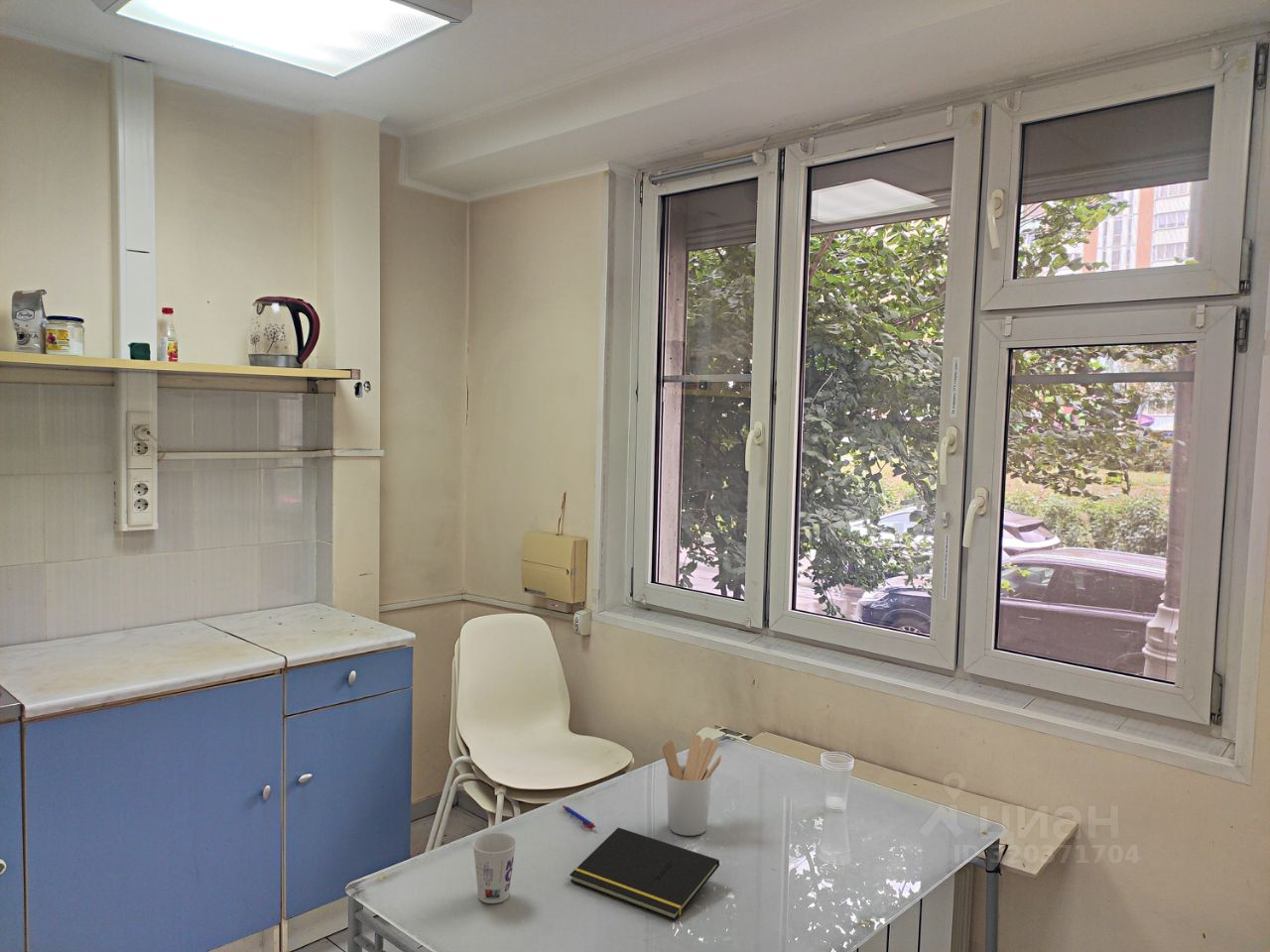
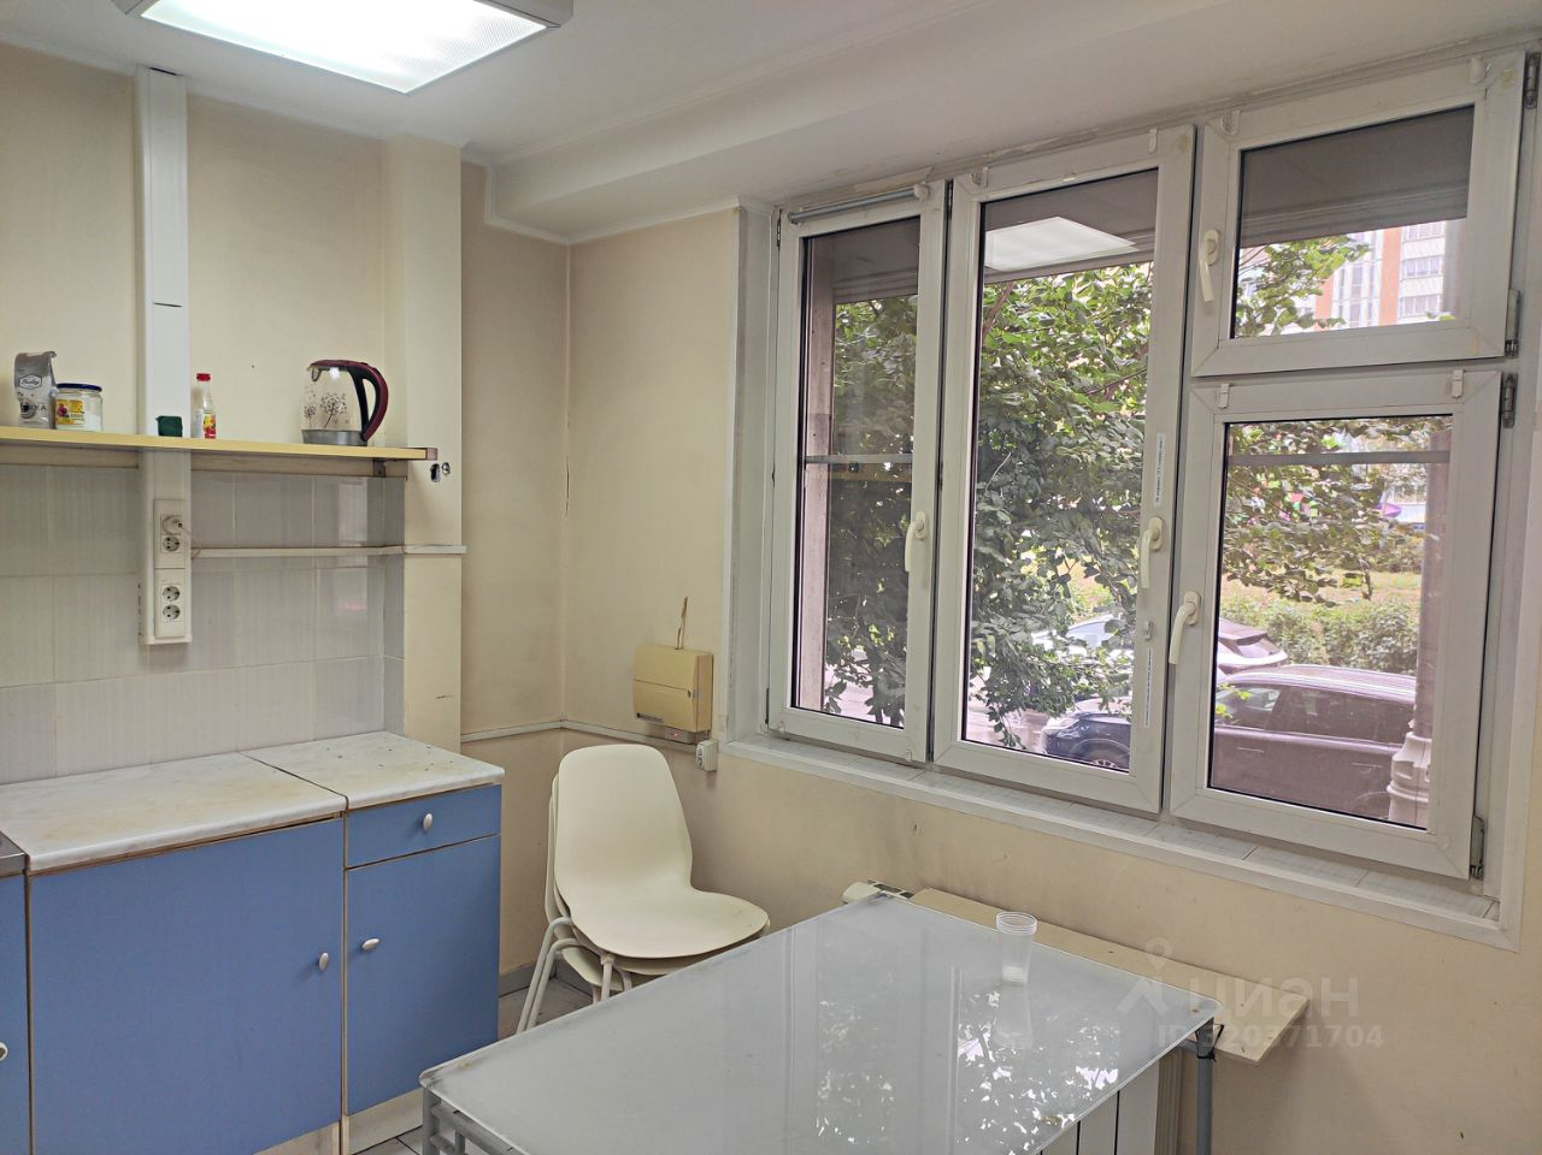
- notepad (644, 870)
- utensil holder (693, 782)
- cup (494, 869)
- pen (577, 815)
